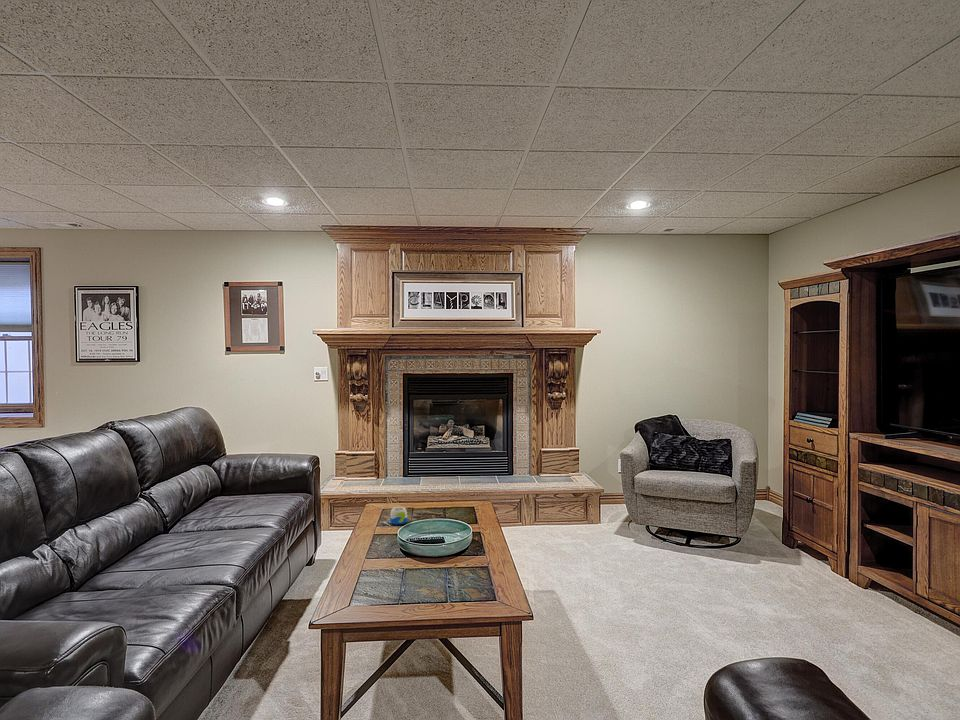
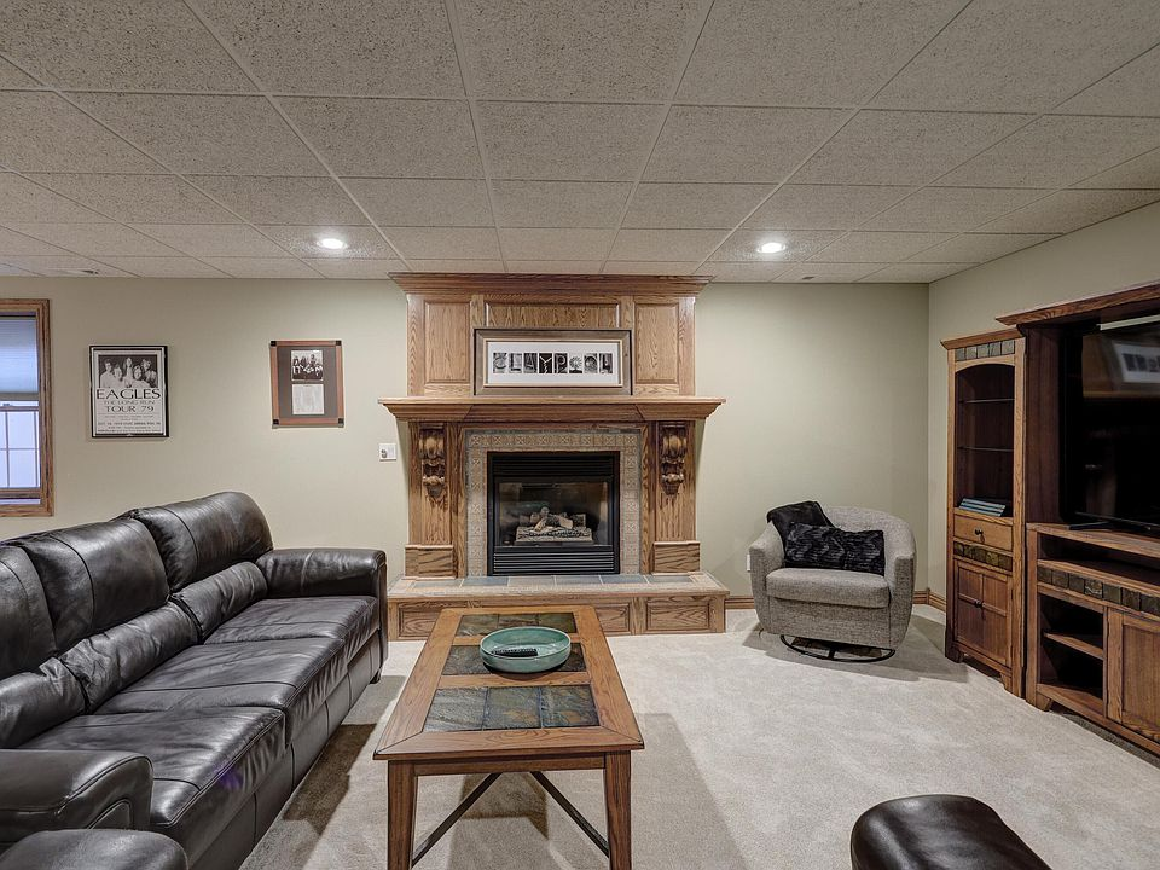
- mug (398, 513)
